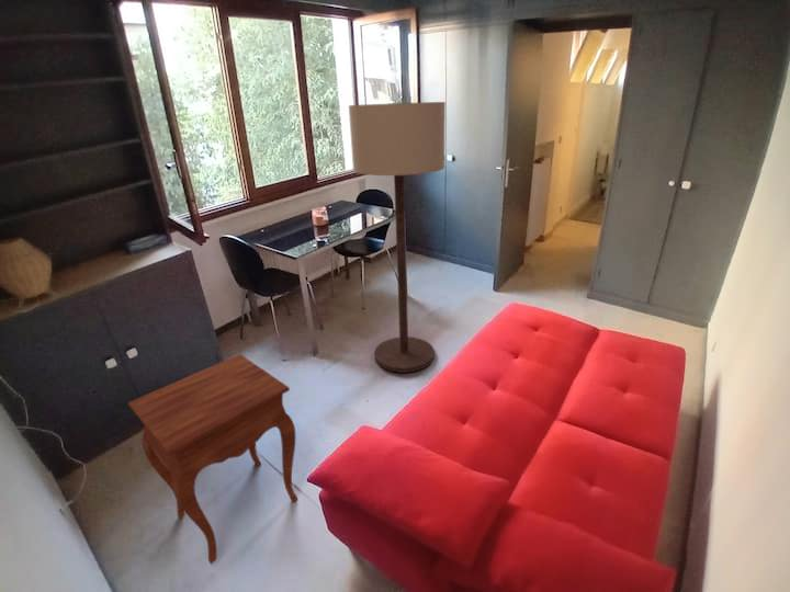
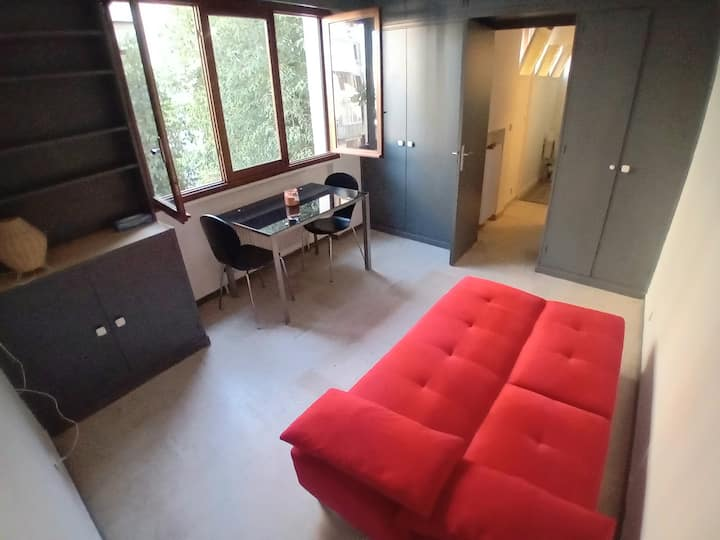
- floor lamp (400, 244)
- side table (225, 455)
